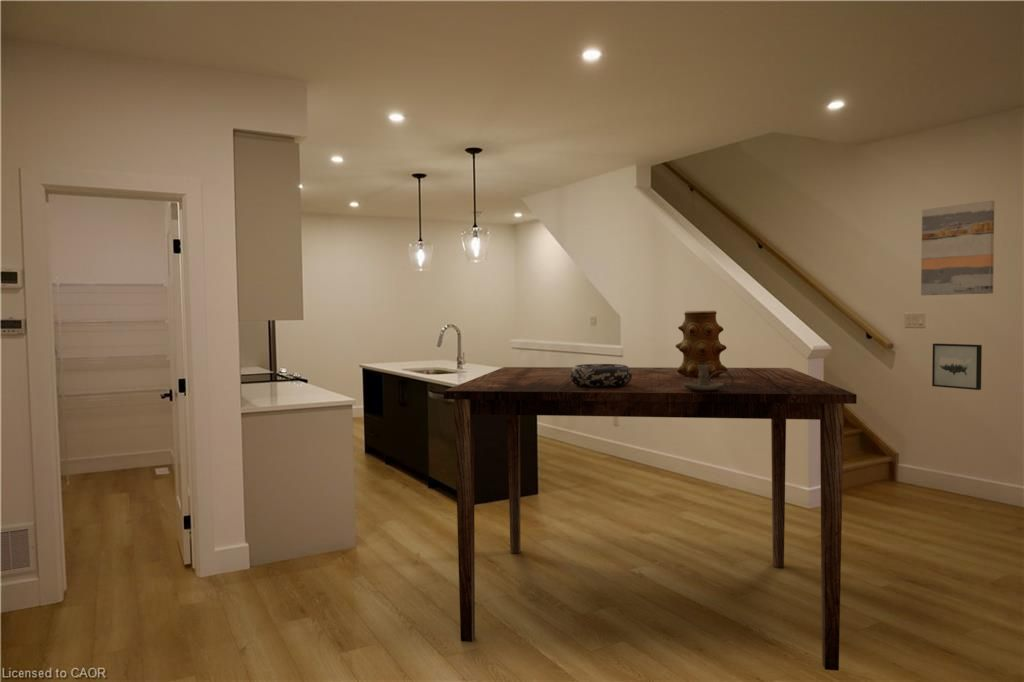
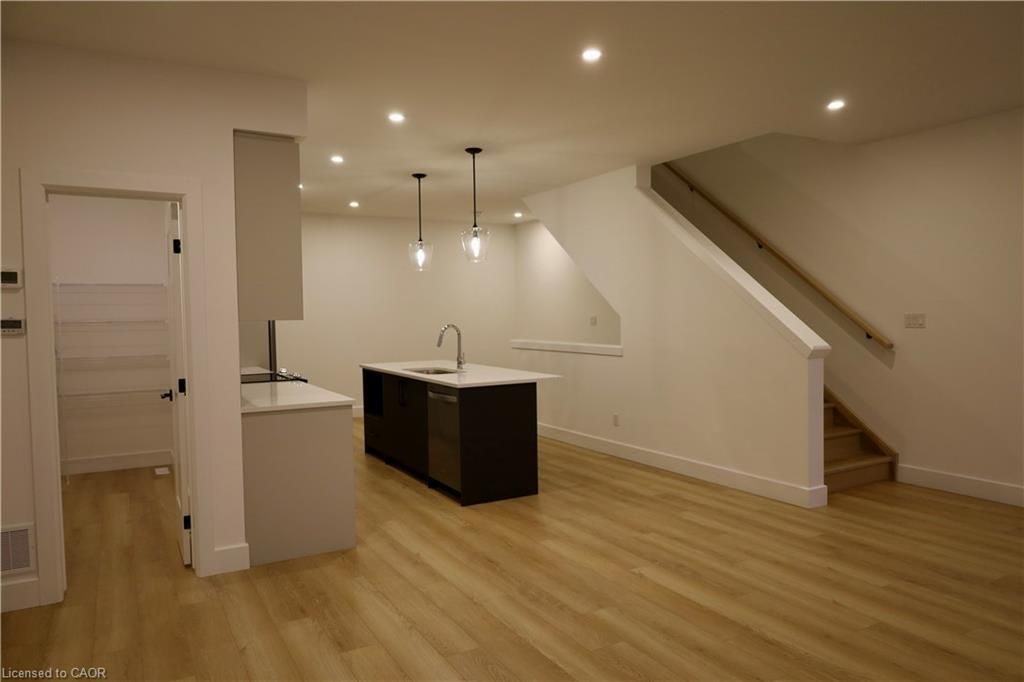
- wall art (956, 366)
- decorative bowl (600, 375)
- wall art (956, 250)
- vase (701, 343)
- candle holder (708, 377)
- dining table (640, 416)
